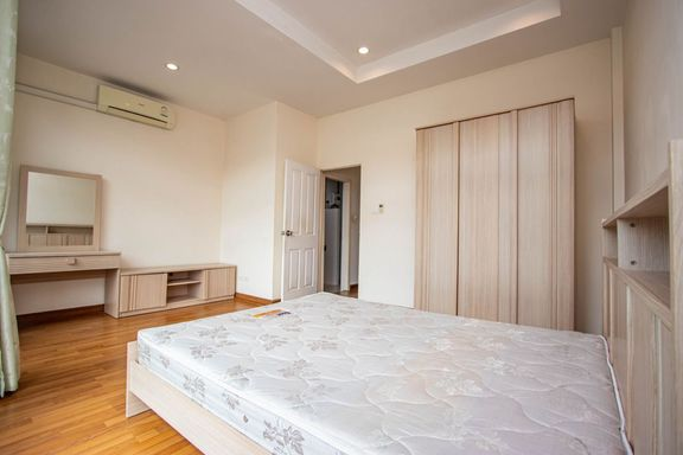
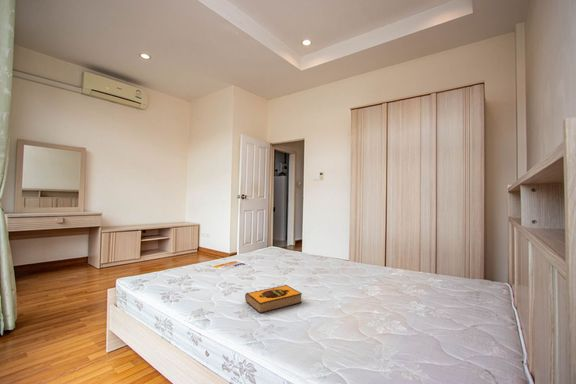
+ hardback book (273, 297)
